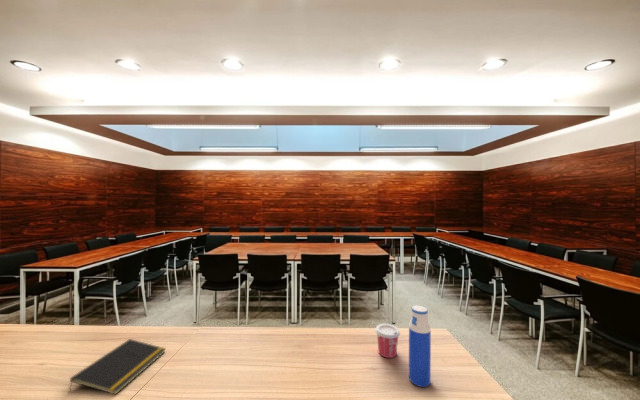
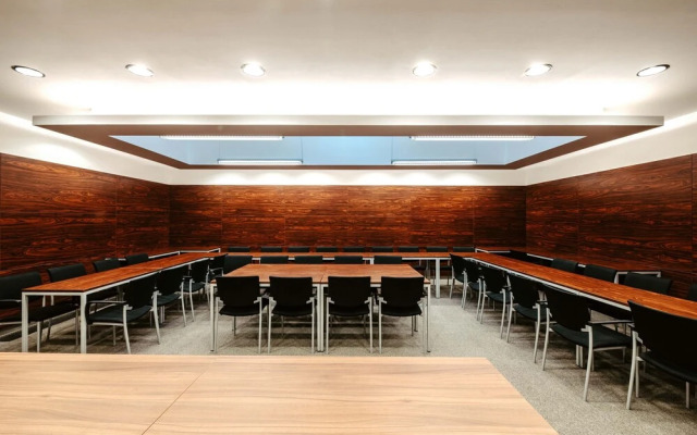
- water bottle (419, 344)
- notepad (123, 363)
- cup (387, 340)
